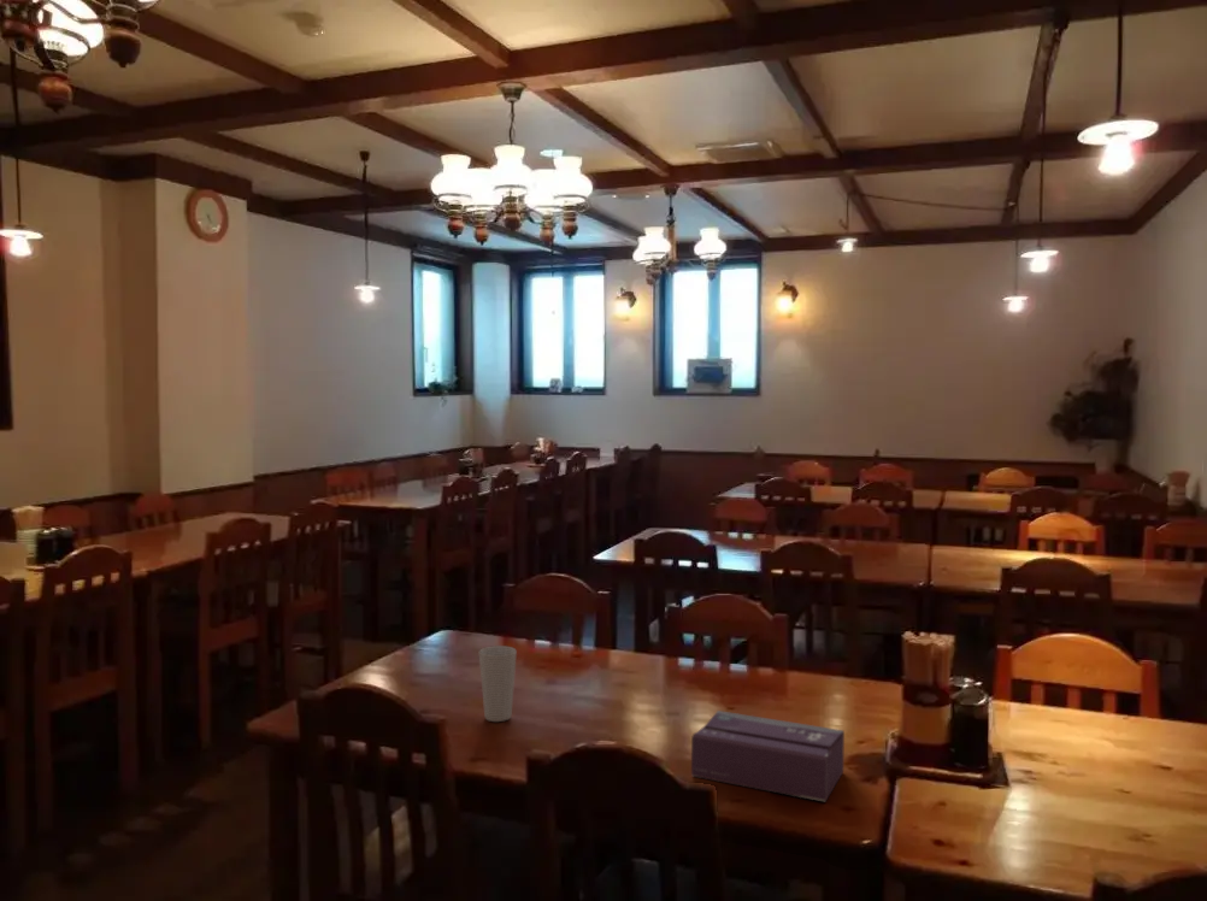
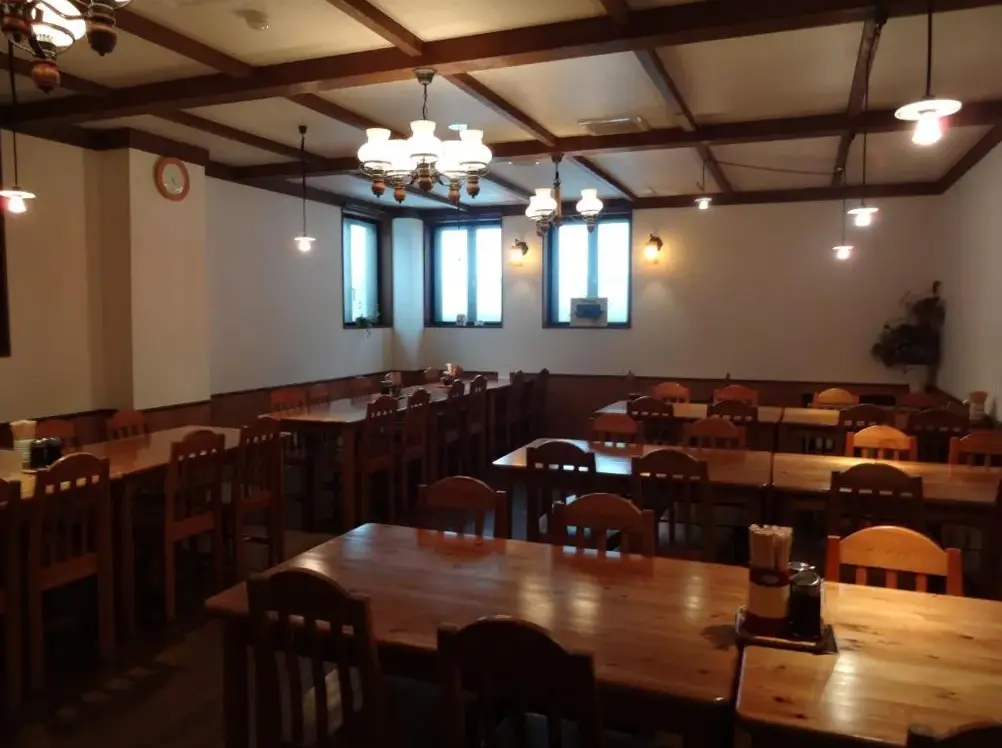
- tissue box (767, 753)
- cup (497, 683)
